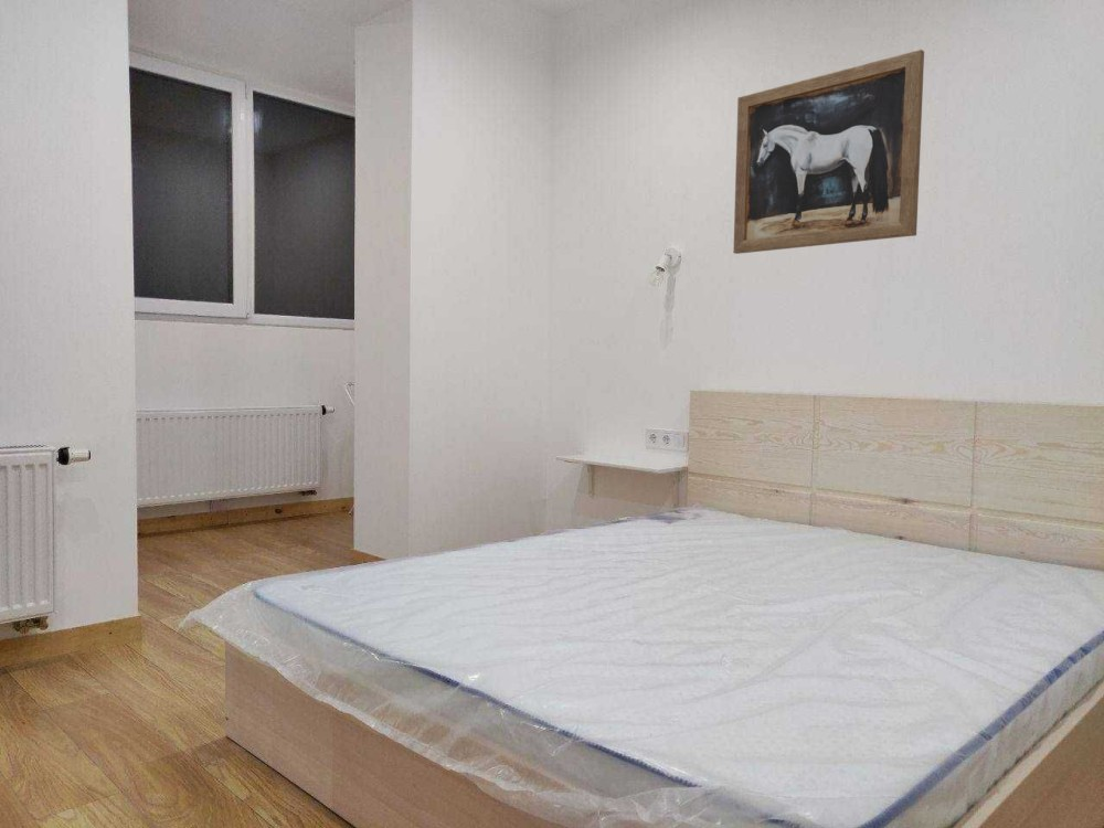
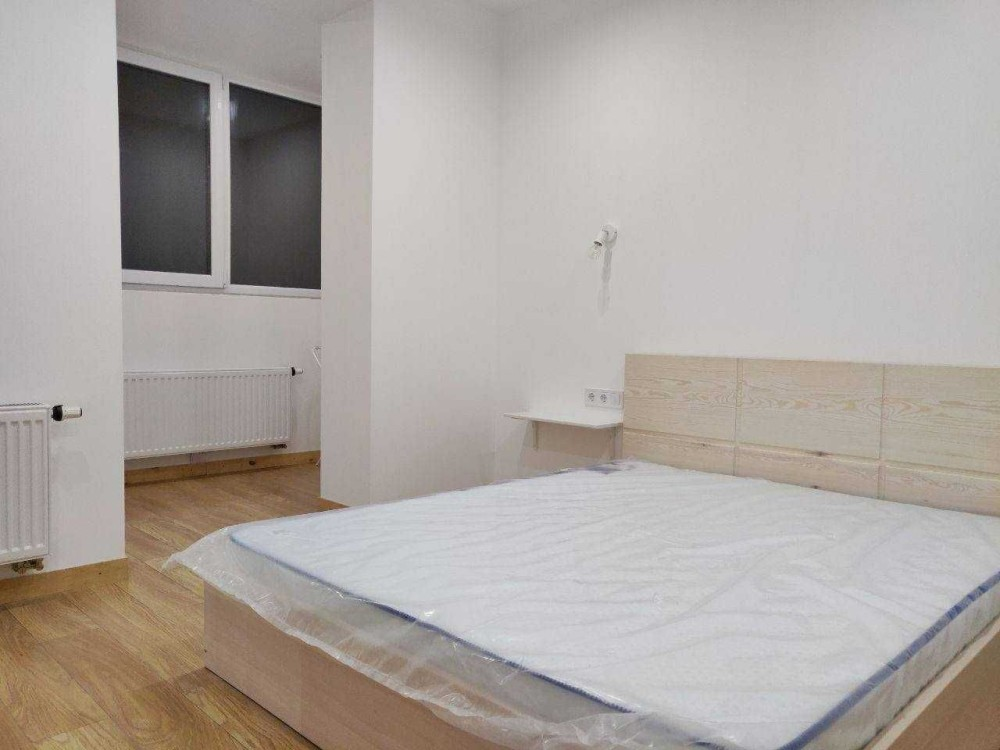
- wall art (819, 161)
